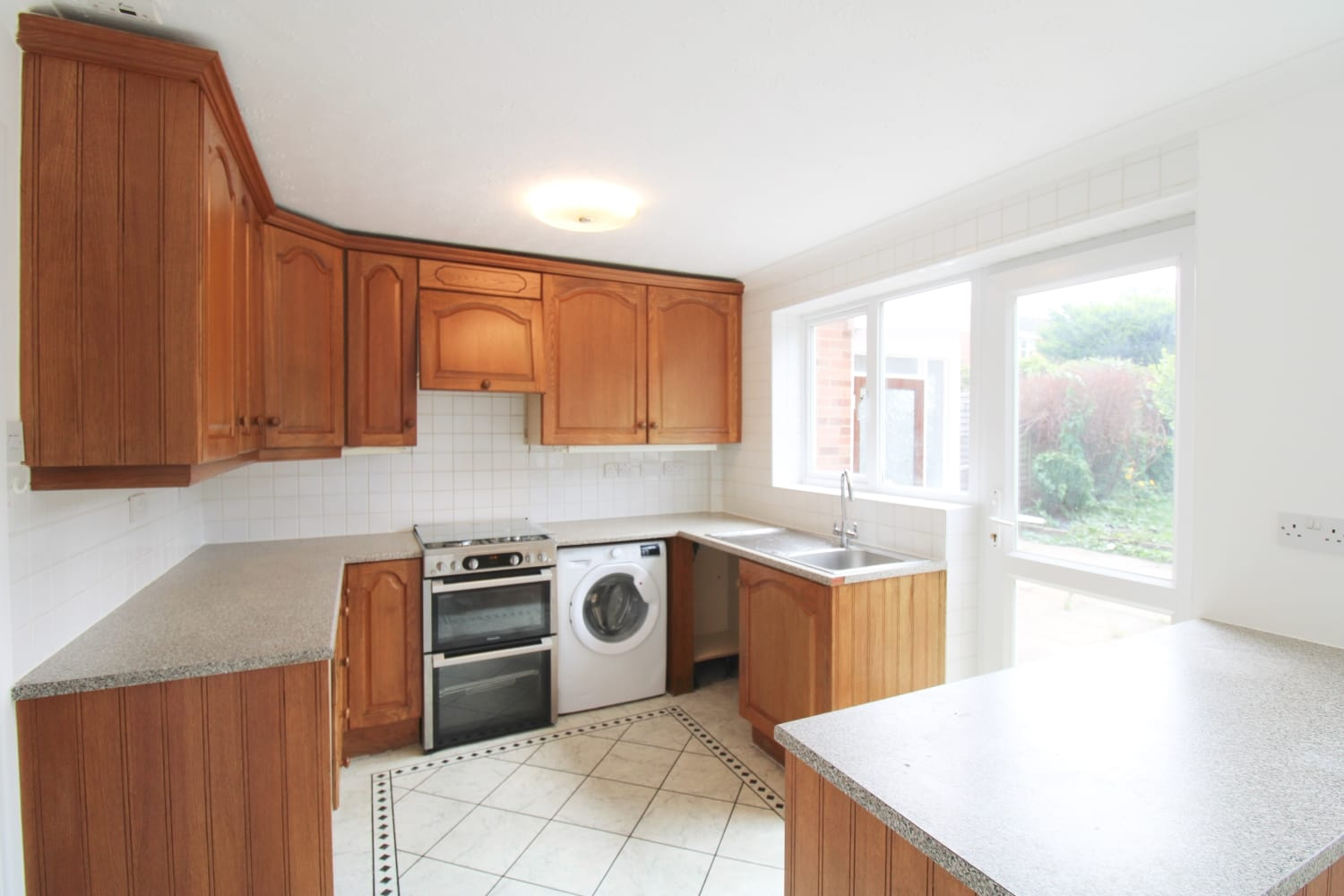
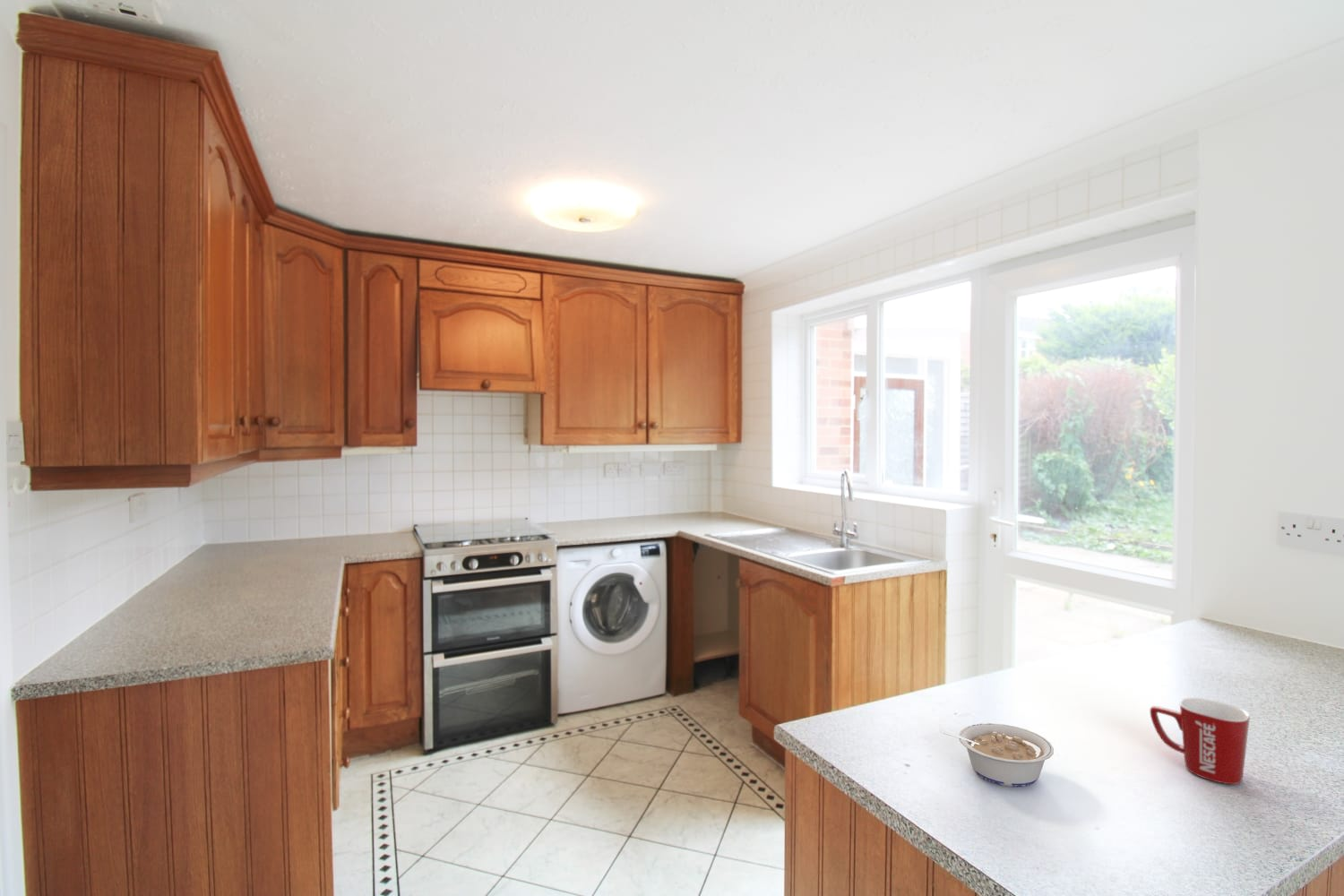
+ mug (1196, 736)
+ legume (1002, 754)
